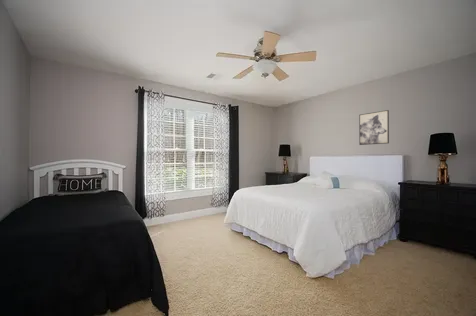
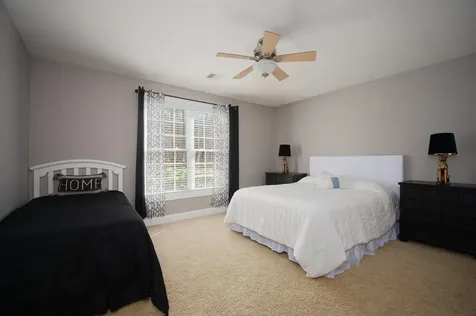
- wall art (373, 128)
